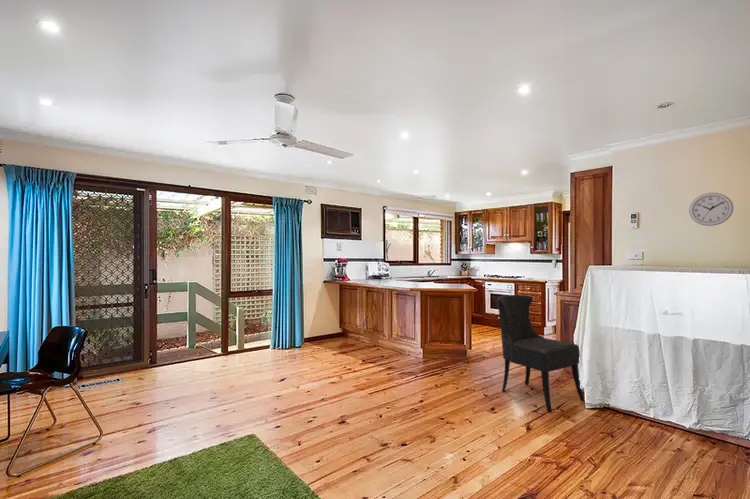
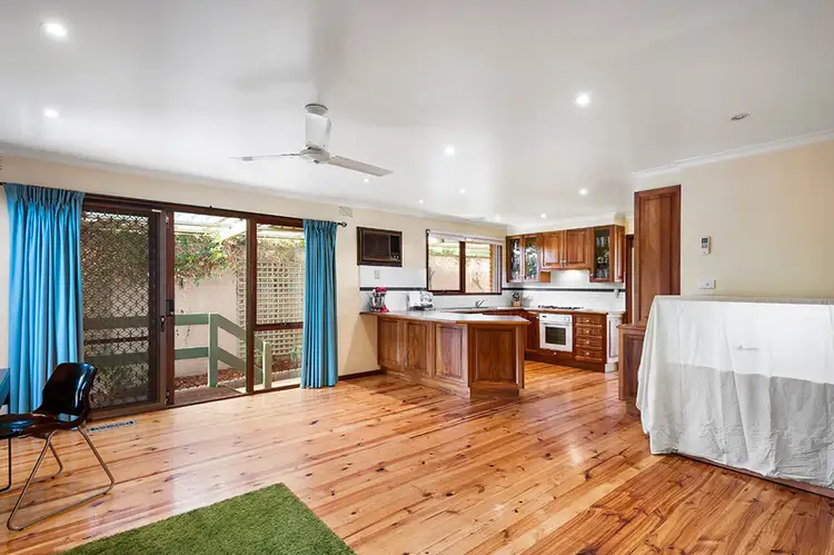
- wall clock (710, 209)
- dining chair (535, 346)
